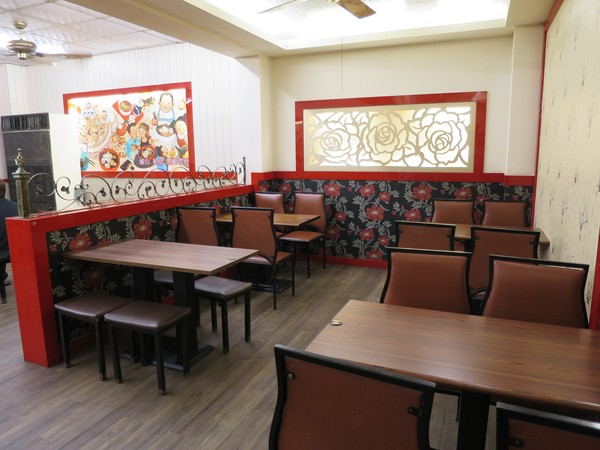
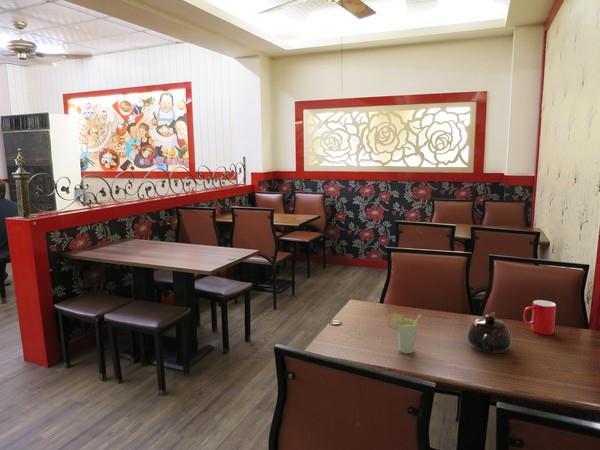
+ teapot (489, 330)
+ cup (403, 331)
+ cup (538, 316)
